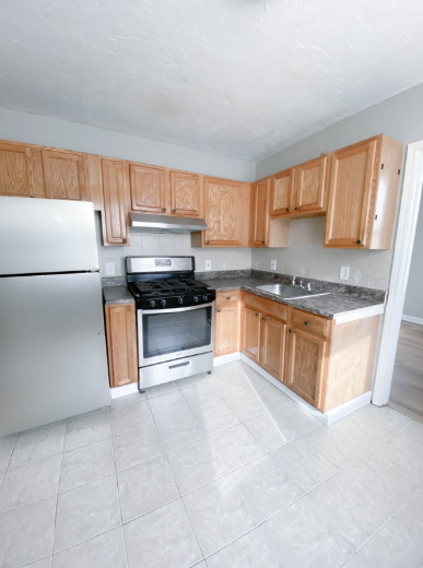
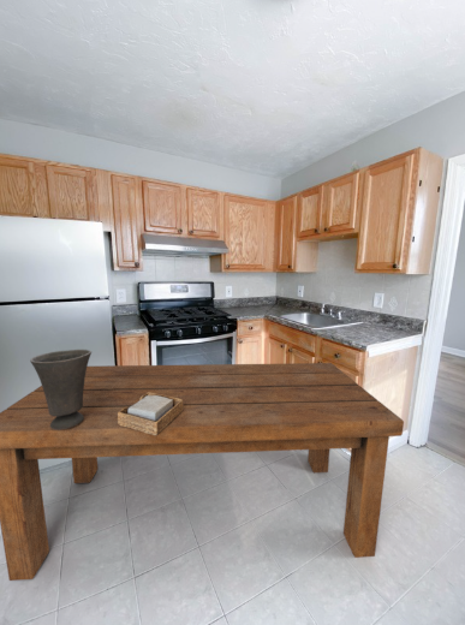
+ dining table (203, 448)
+ vase (65, 387)
+ napkin holder (151, 409)
